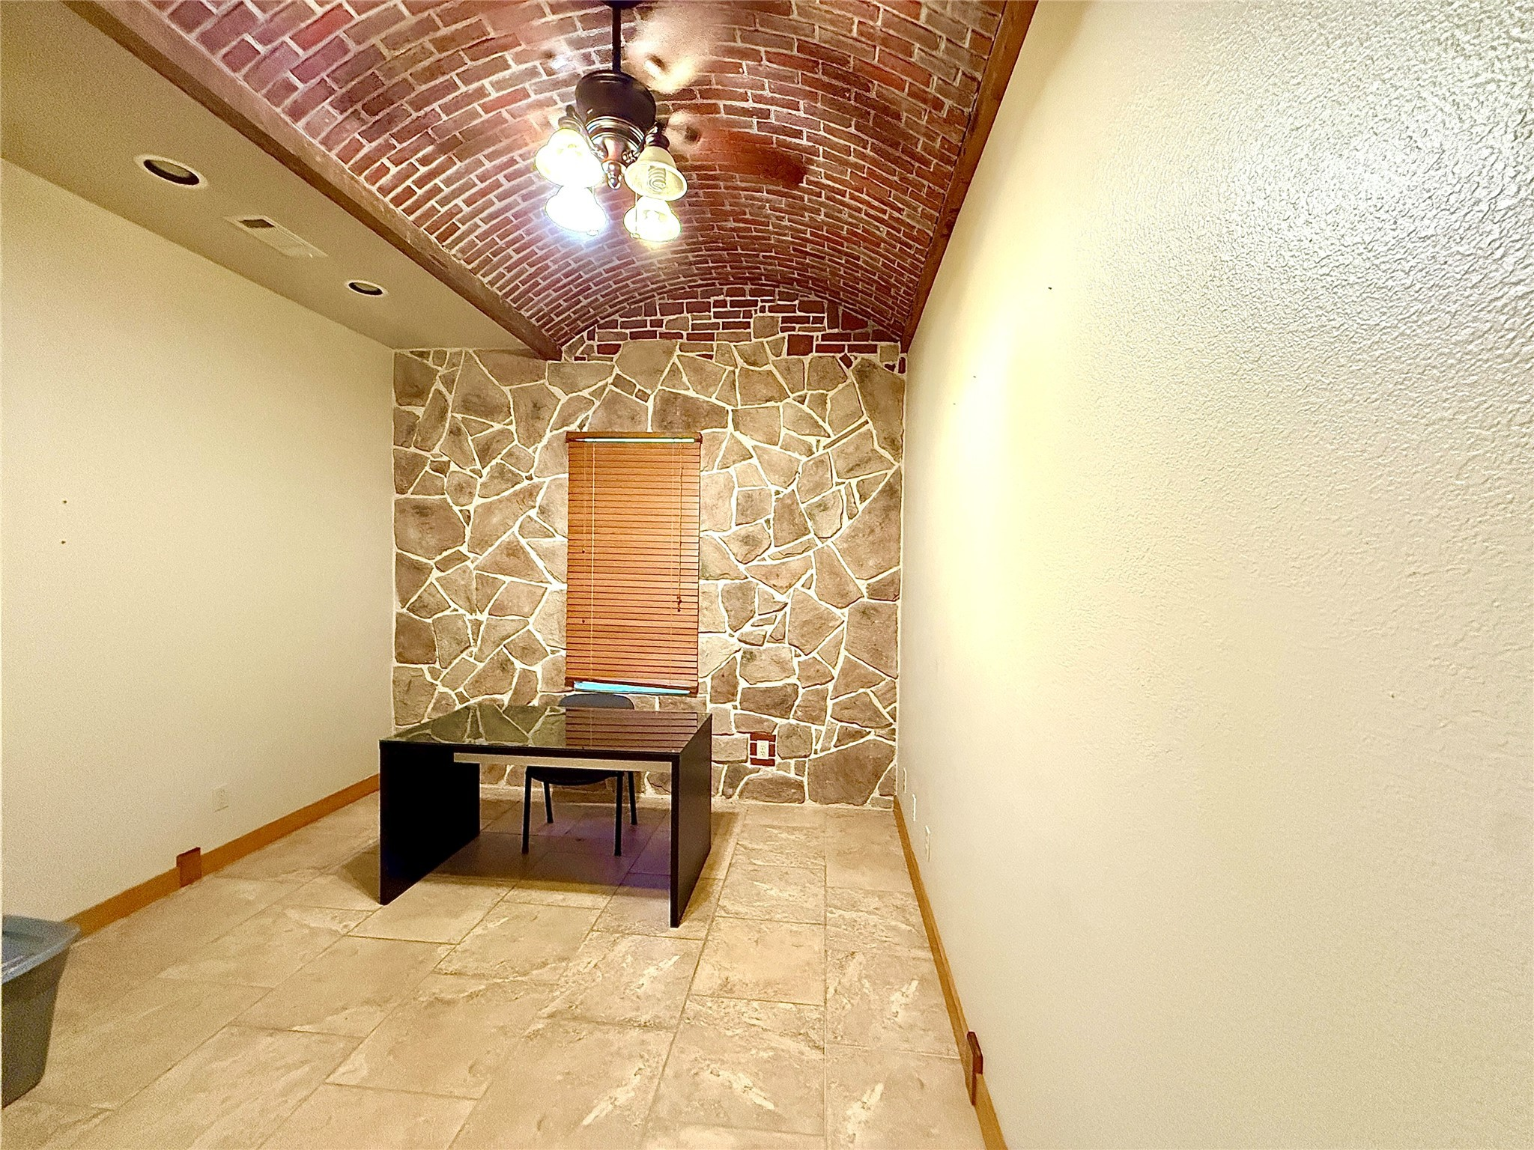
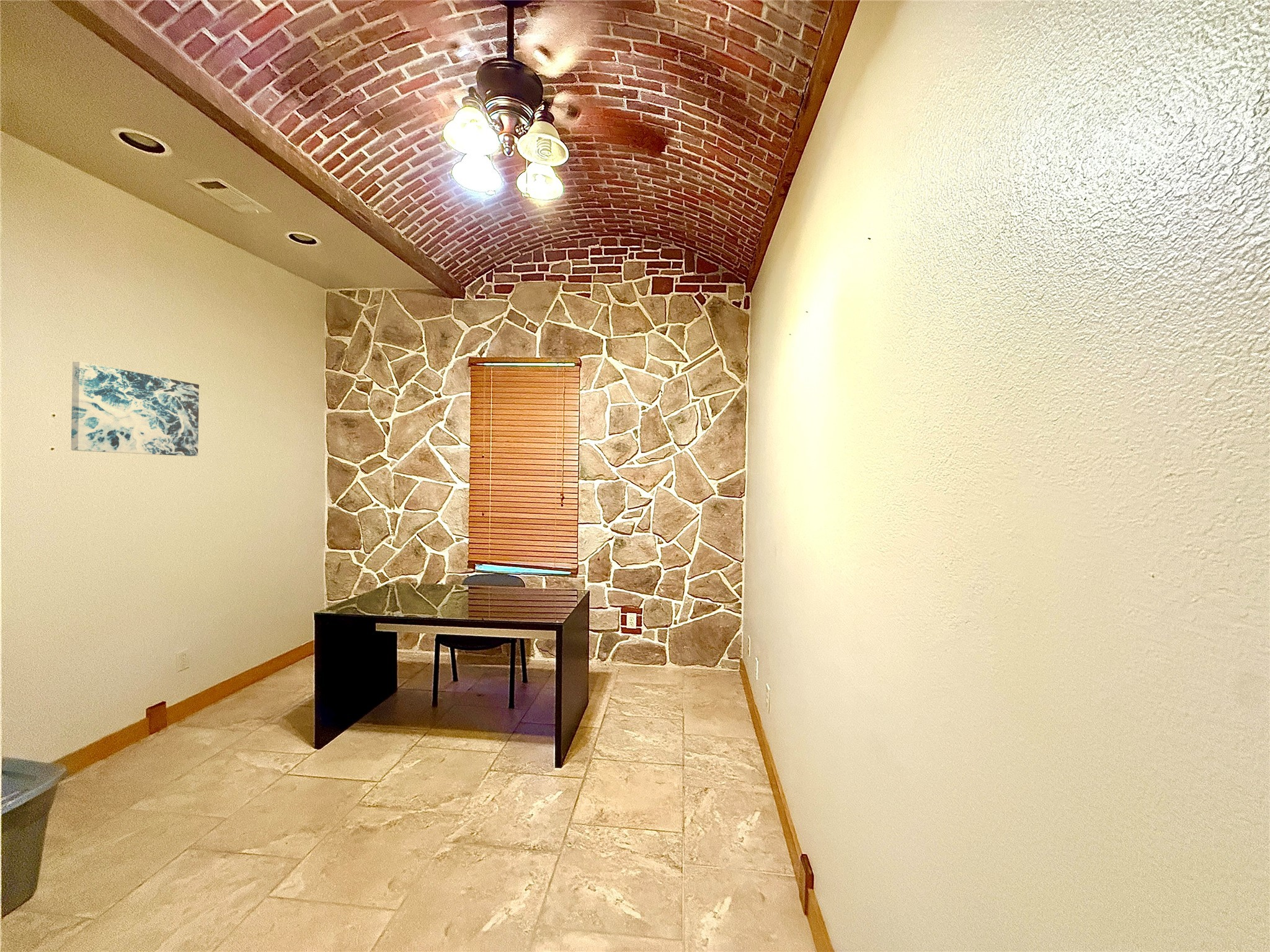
+ wall art (141, 413)
